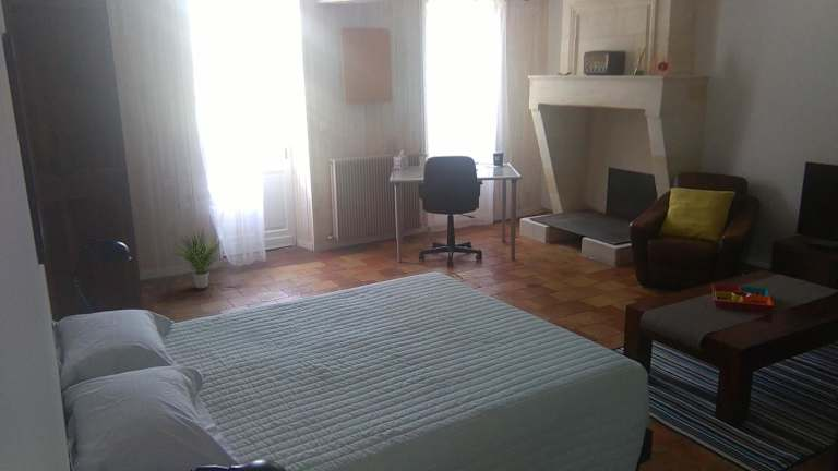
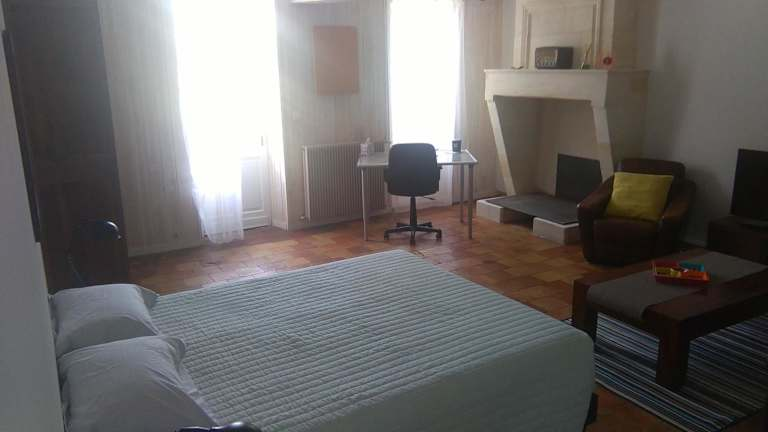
- potted plant (199, 258)
